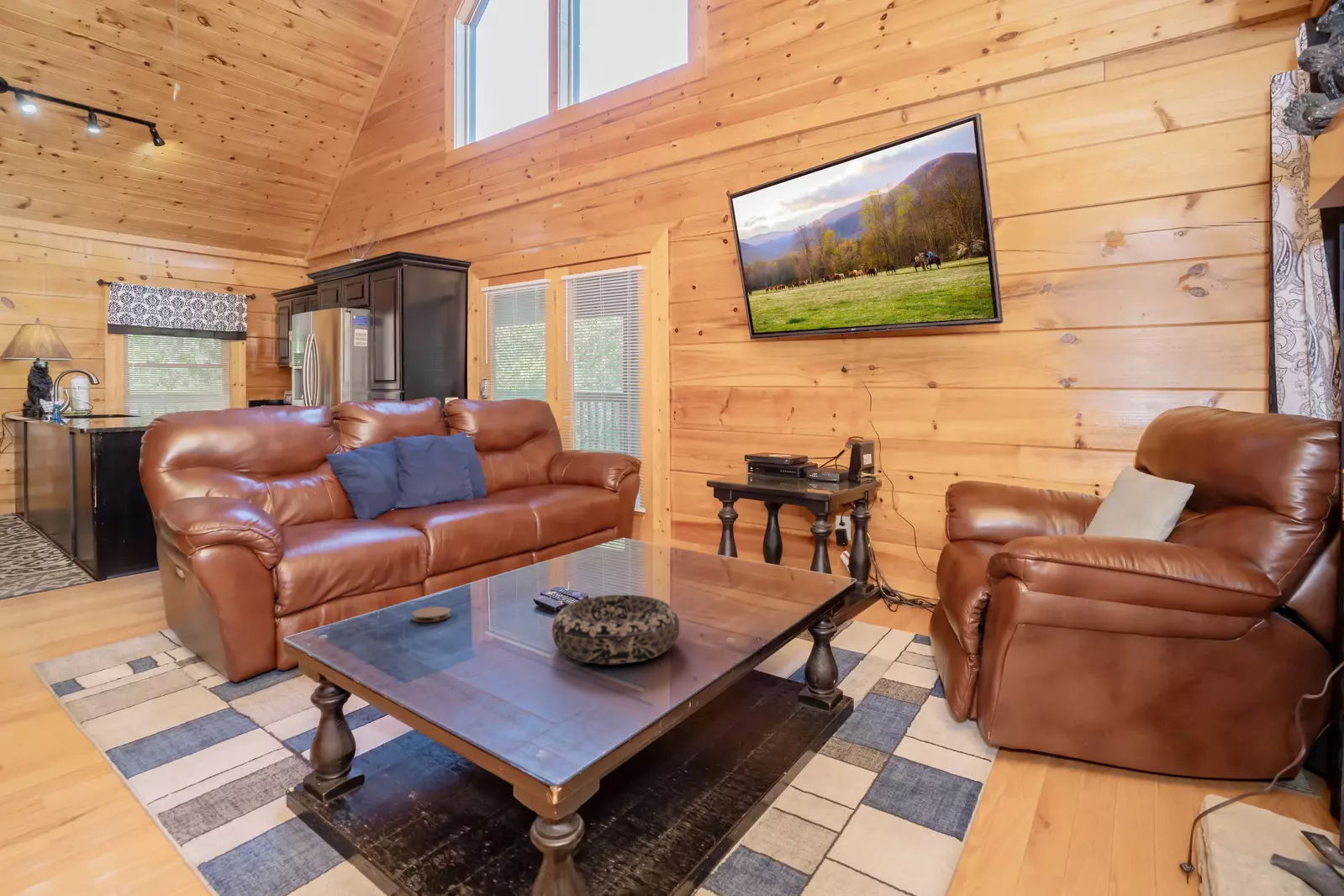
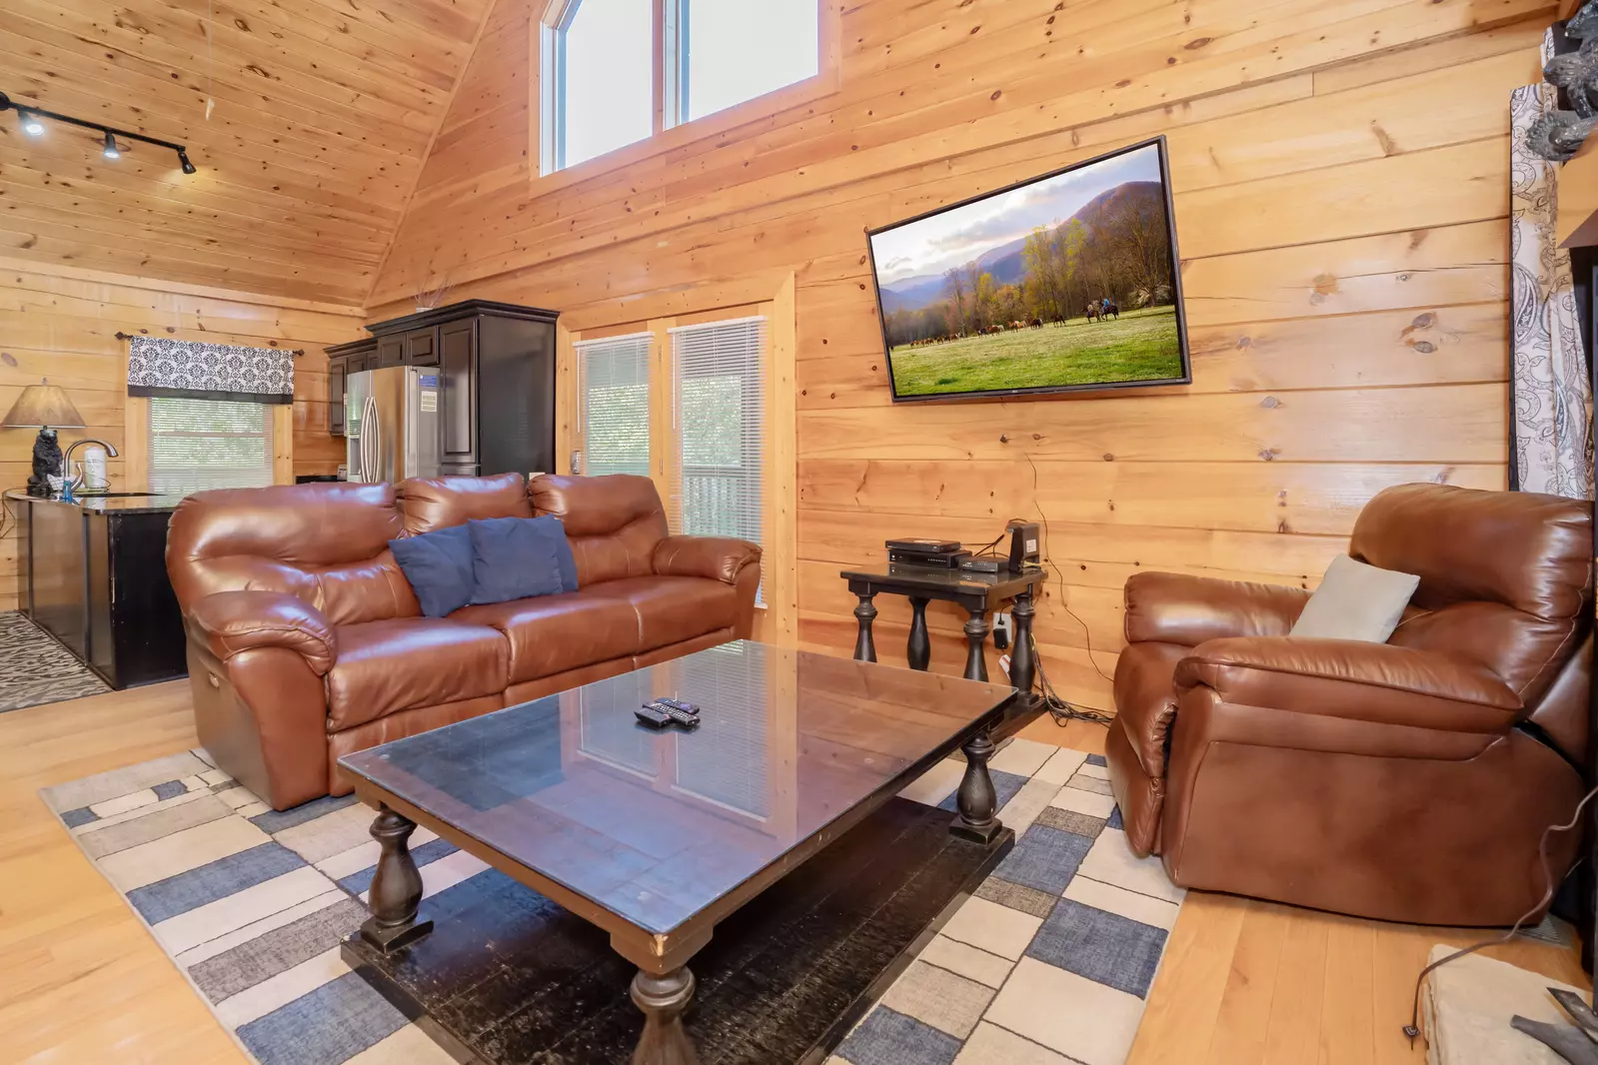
- coaster (431, 614)
- decorative bowl (616, 628)
